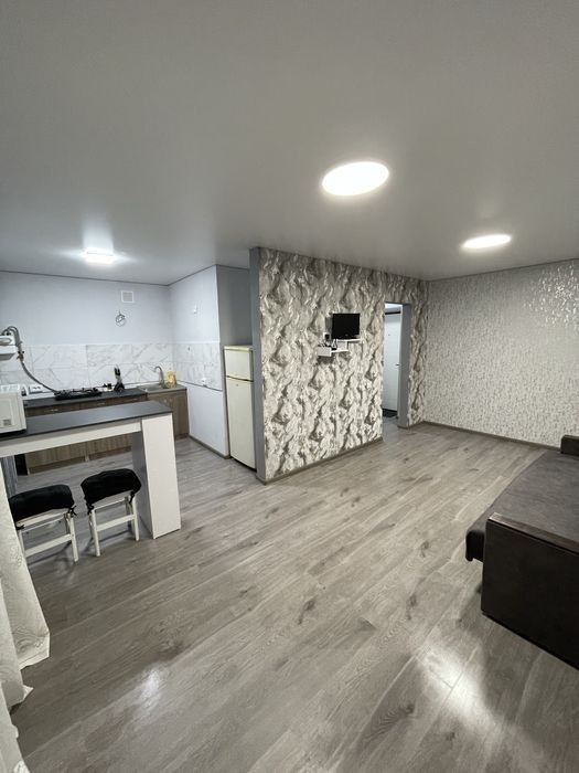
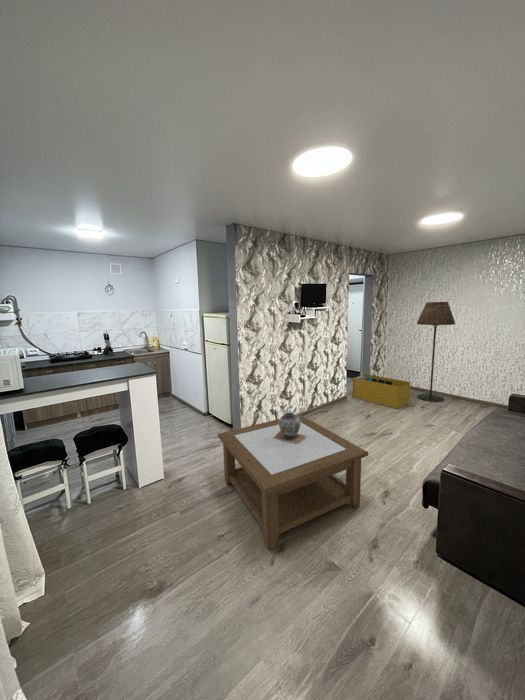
+ coffee table (287, 468)
+ decorative vase (288, 424)
+ storage bin (380, 390)
+ floor lamp (433, 351)
